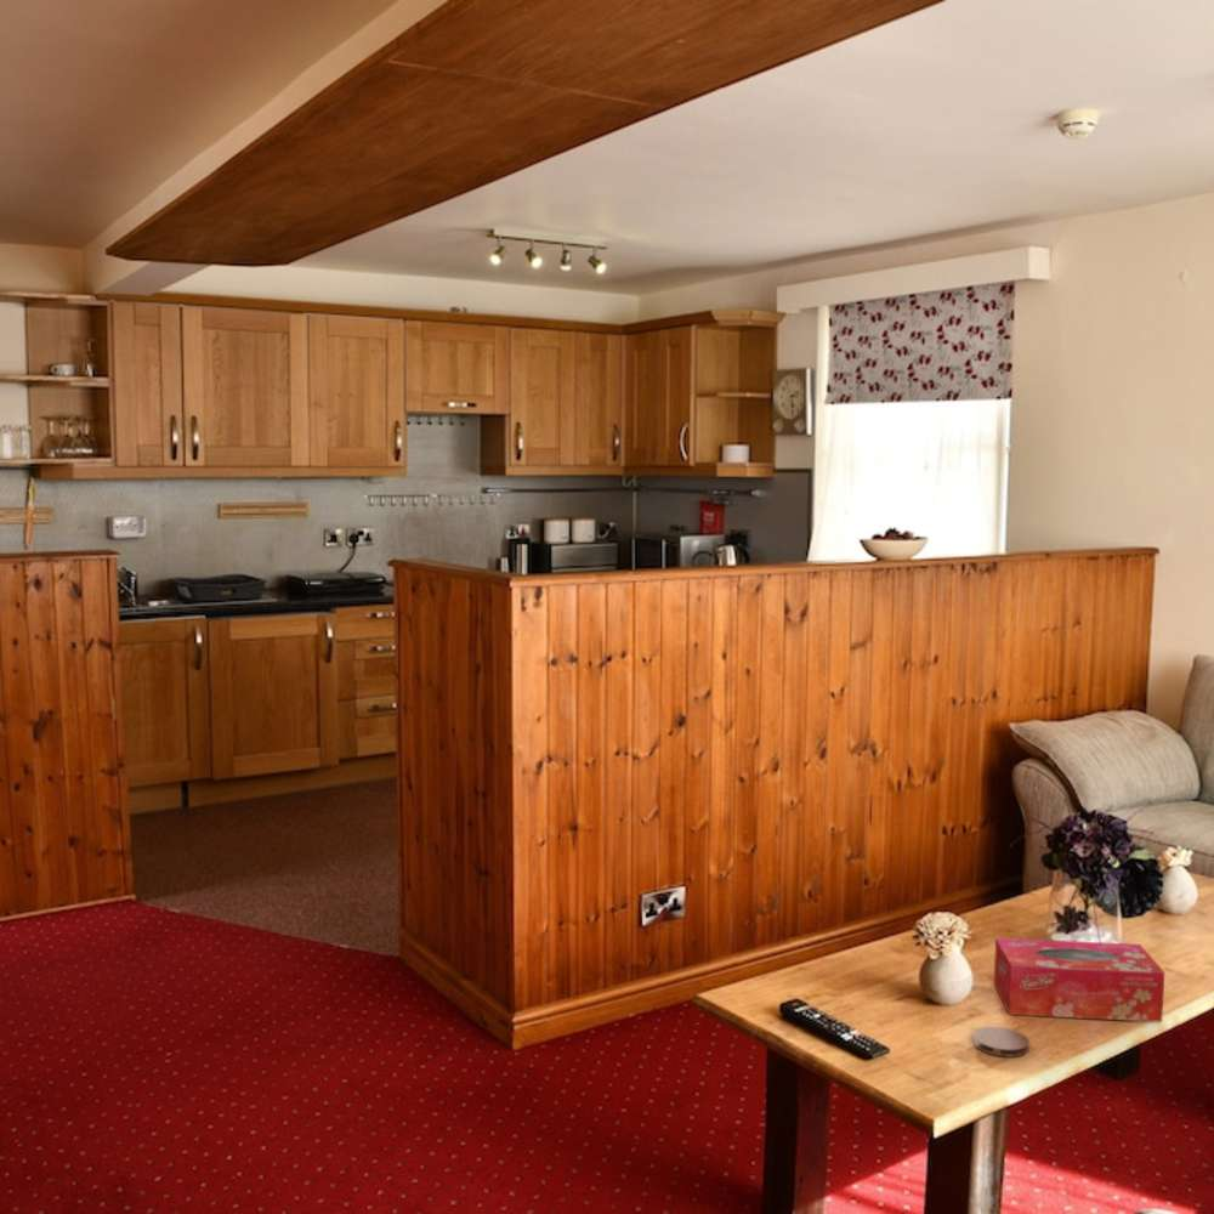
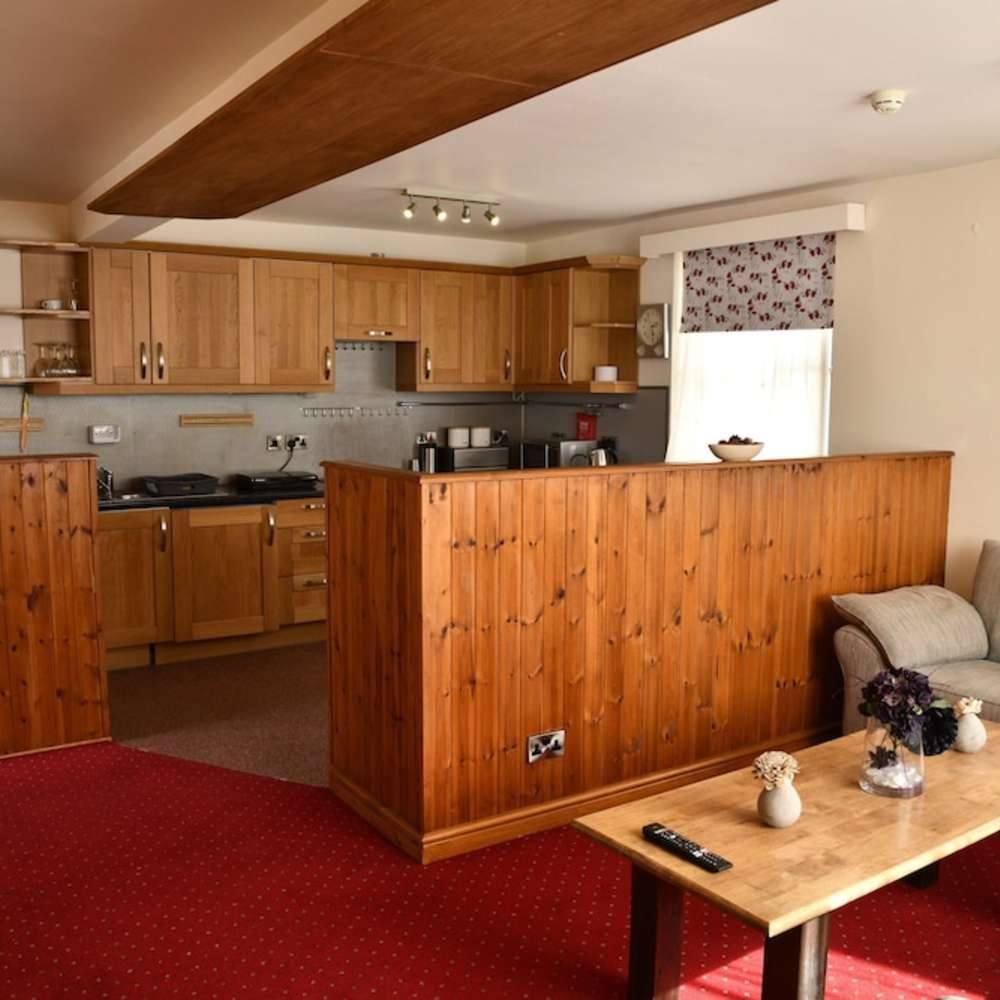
- tissue box (1076, 978)
- coaster (1000, 1040)
